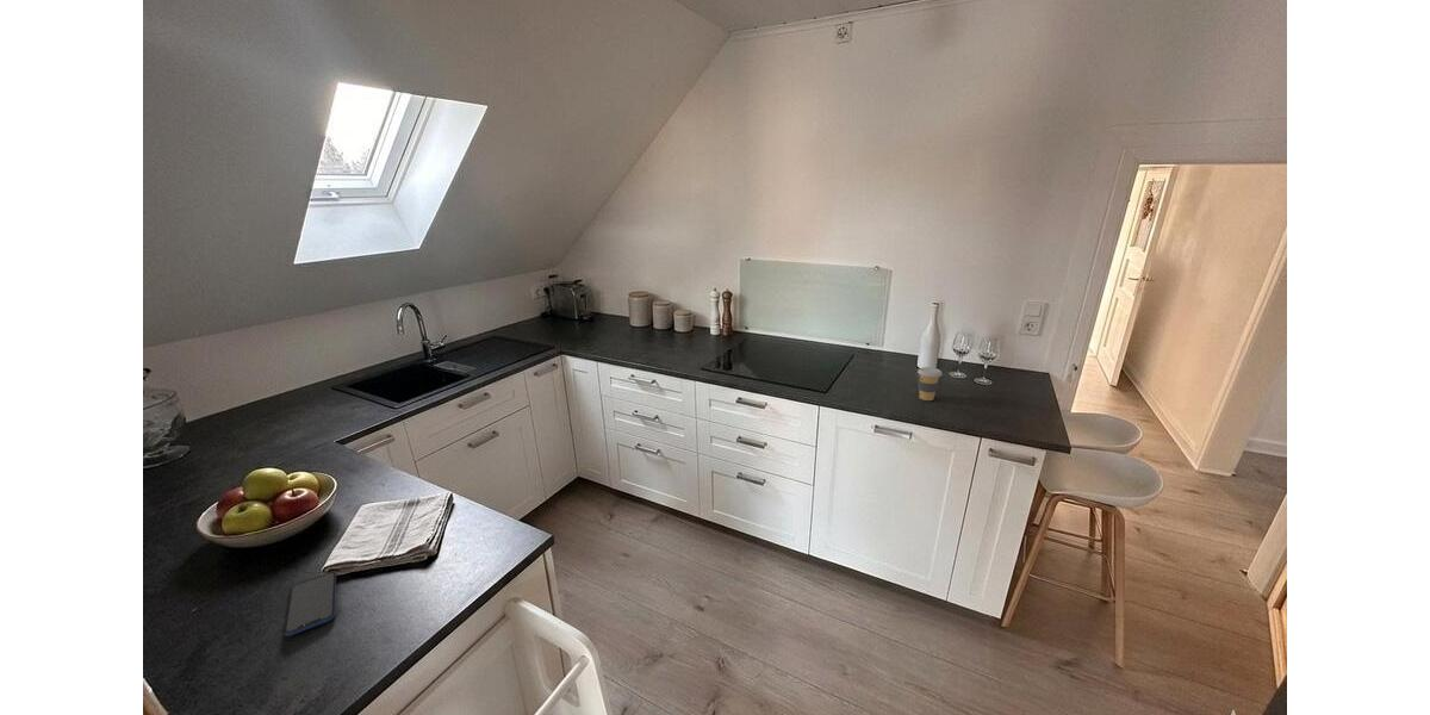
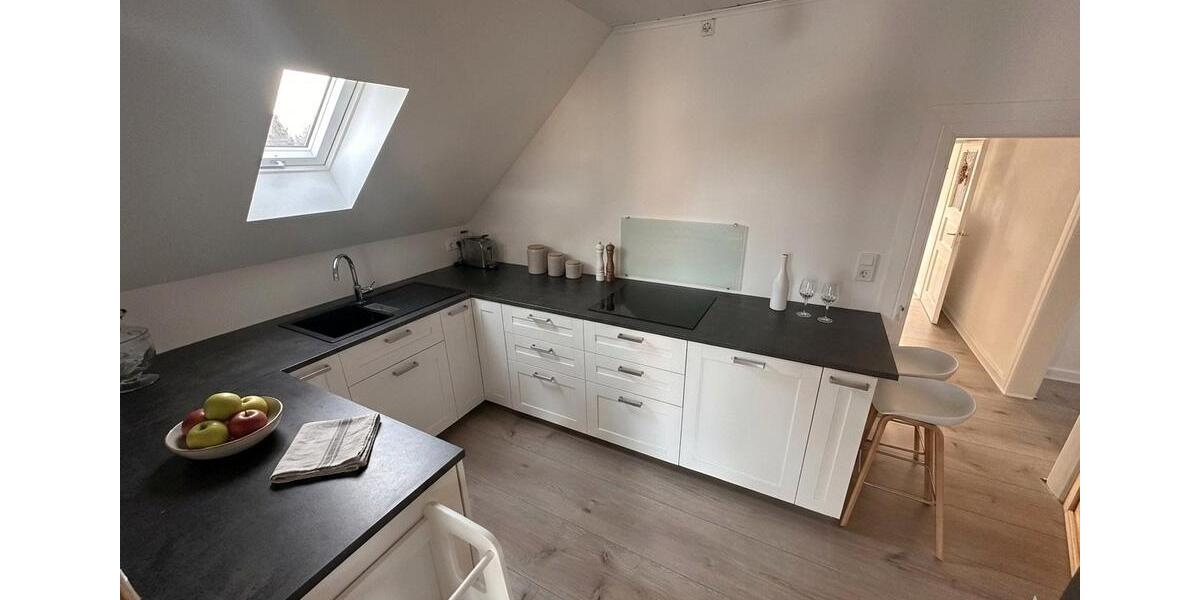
- smartphone (311, 601)
- coffee cup (928, 384)
